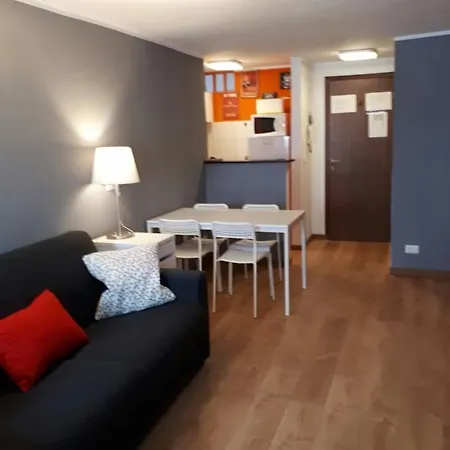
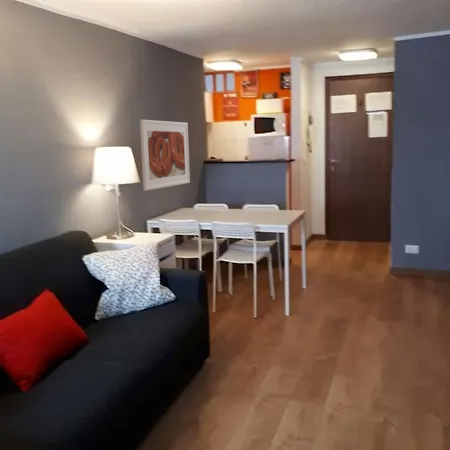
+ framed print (167, 154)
